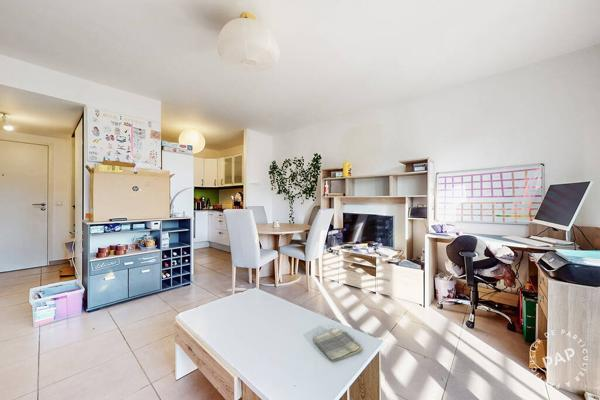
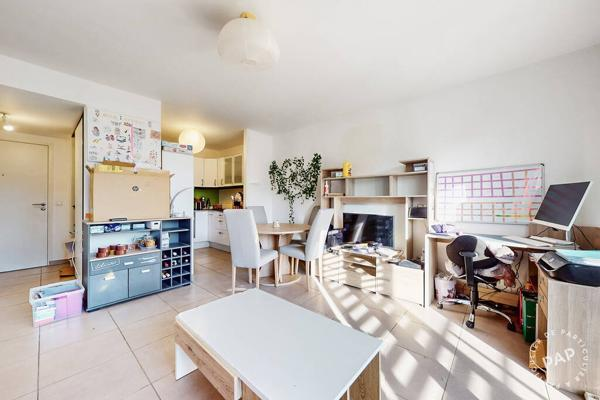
- dish towel (337, 342)
